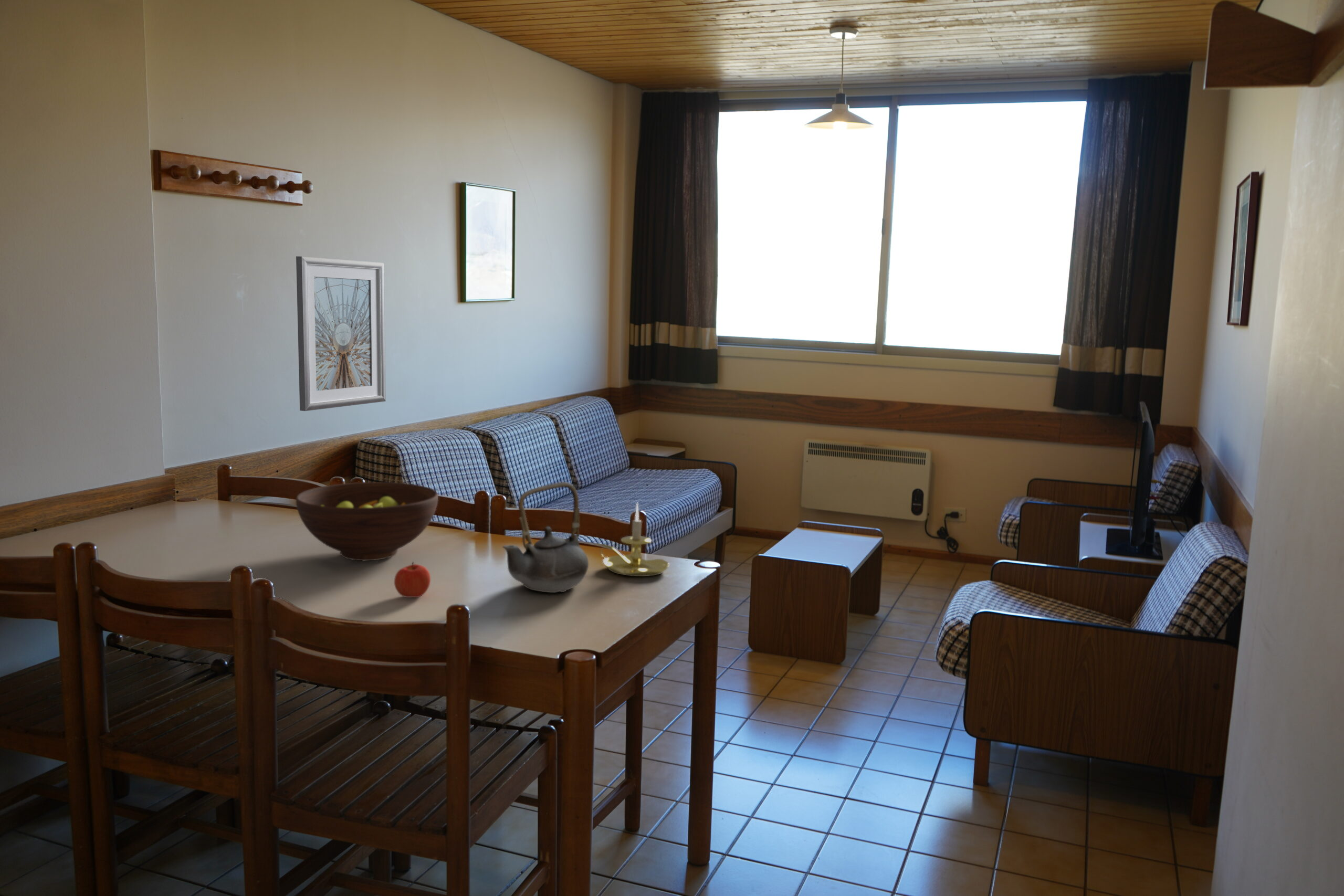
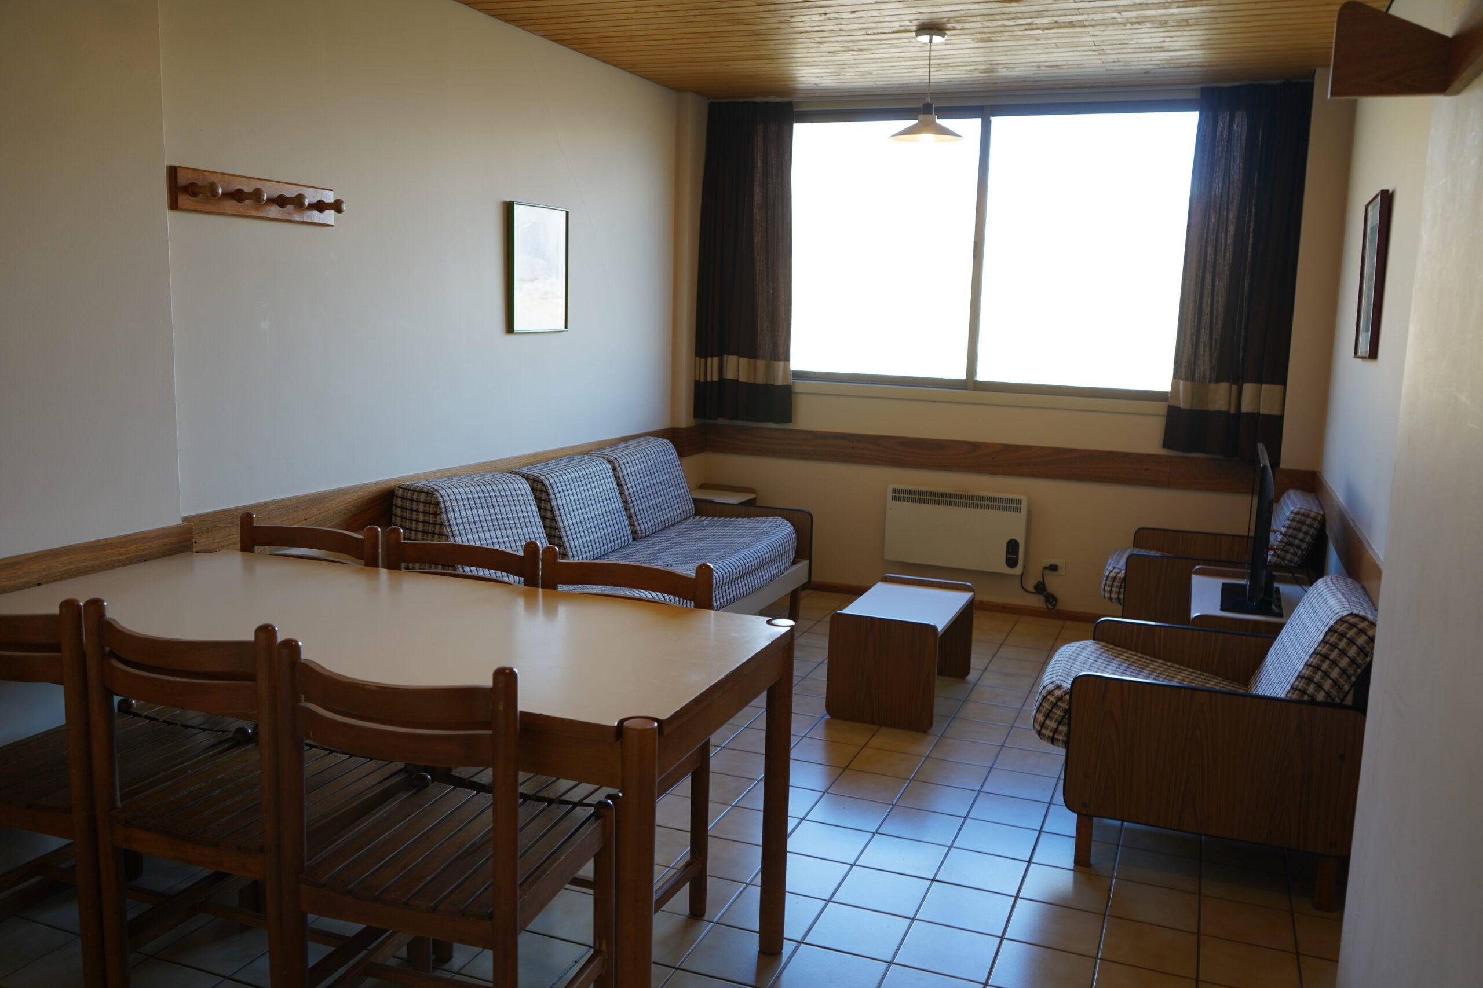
- apple (413, 578)
- fruit bowl (369, 525)
- picture frame (344, 333)
- candle holder (632, 536)
- teapot (548, 536)
